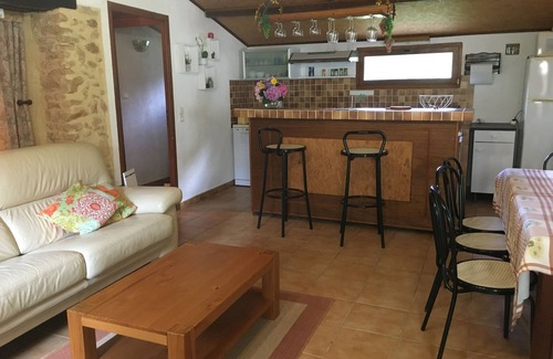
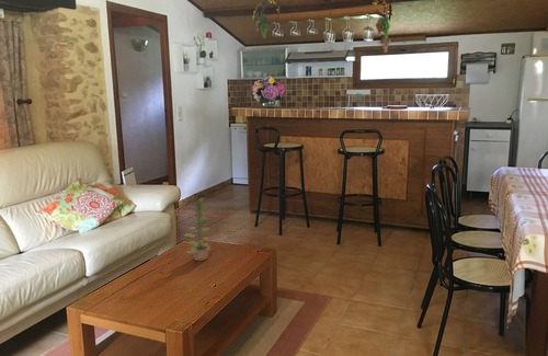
+ plant (197, 230)
